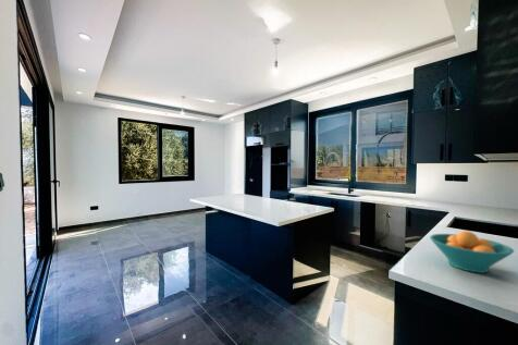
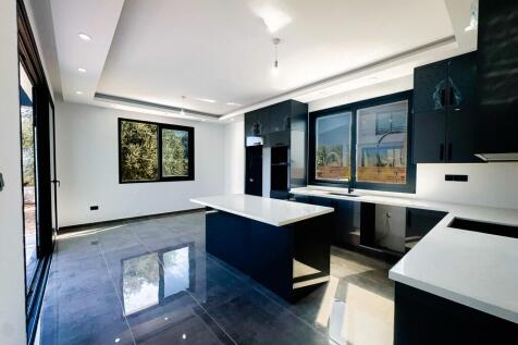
- fruit bowl (467, 248)
